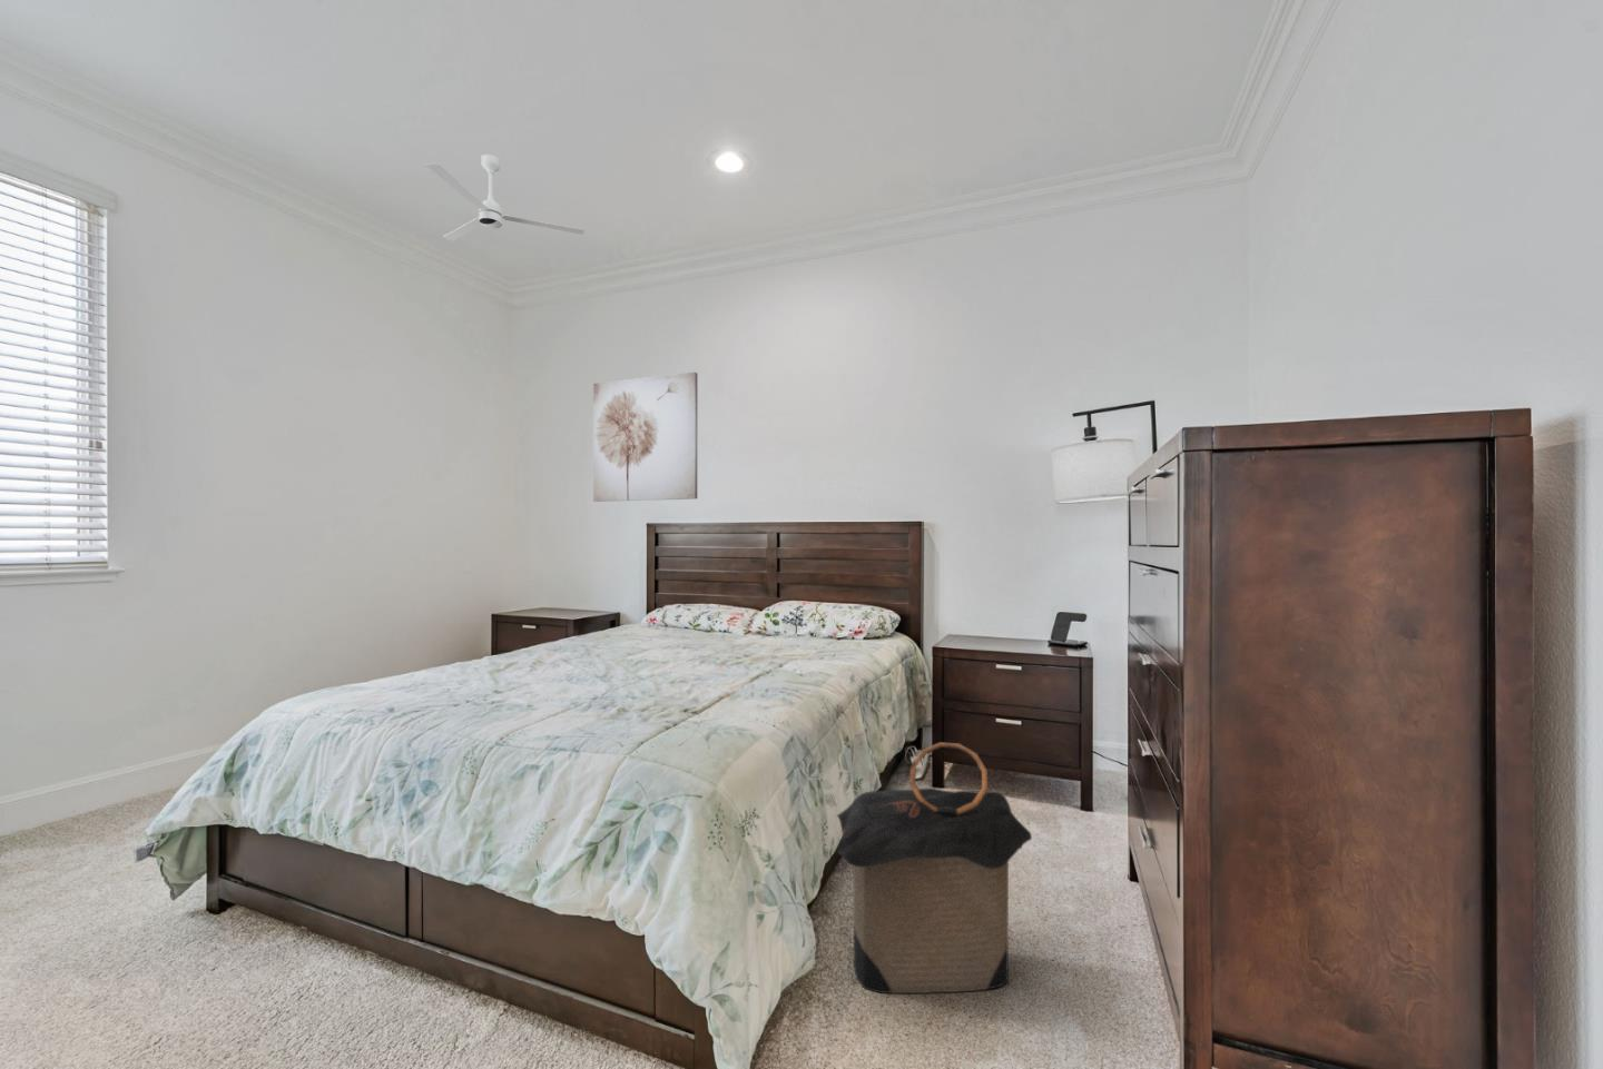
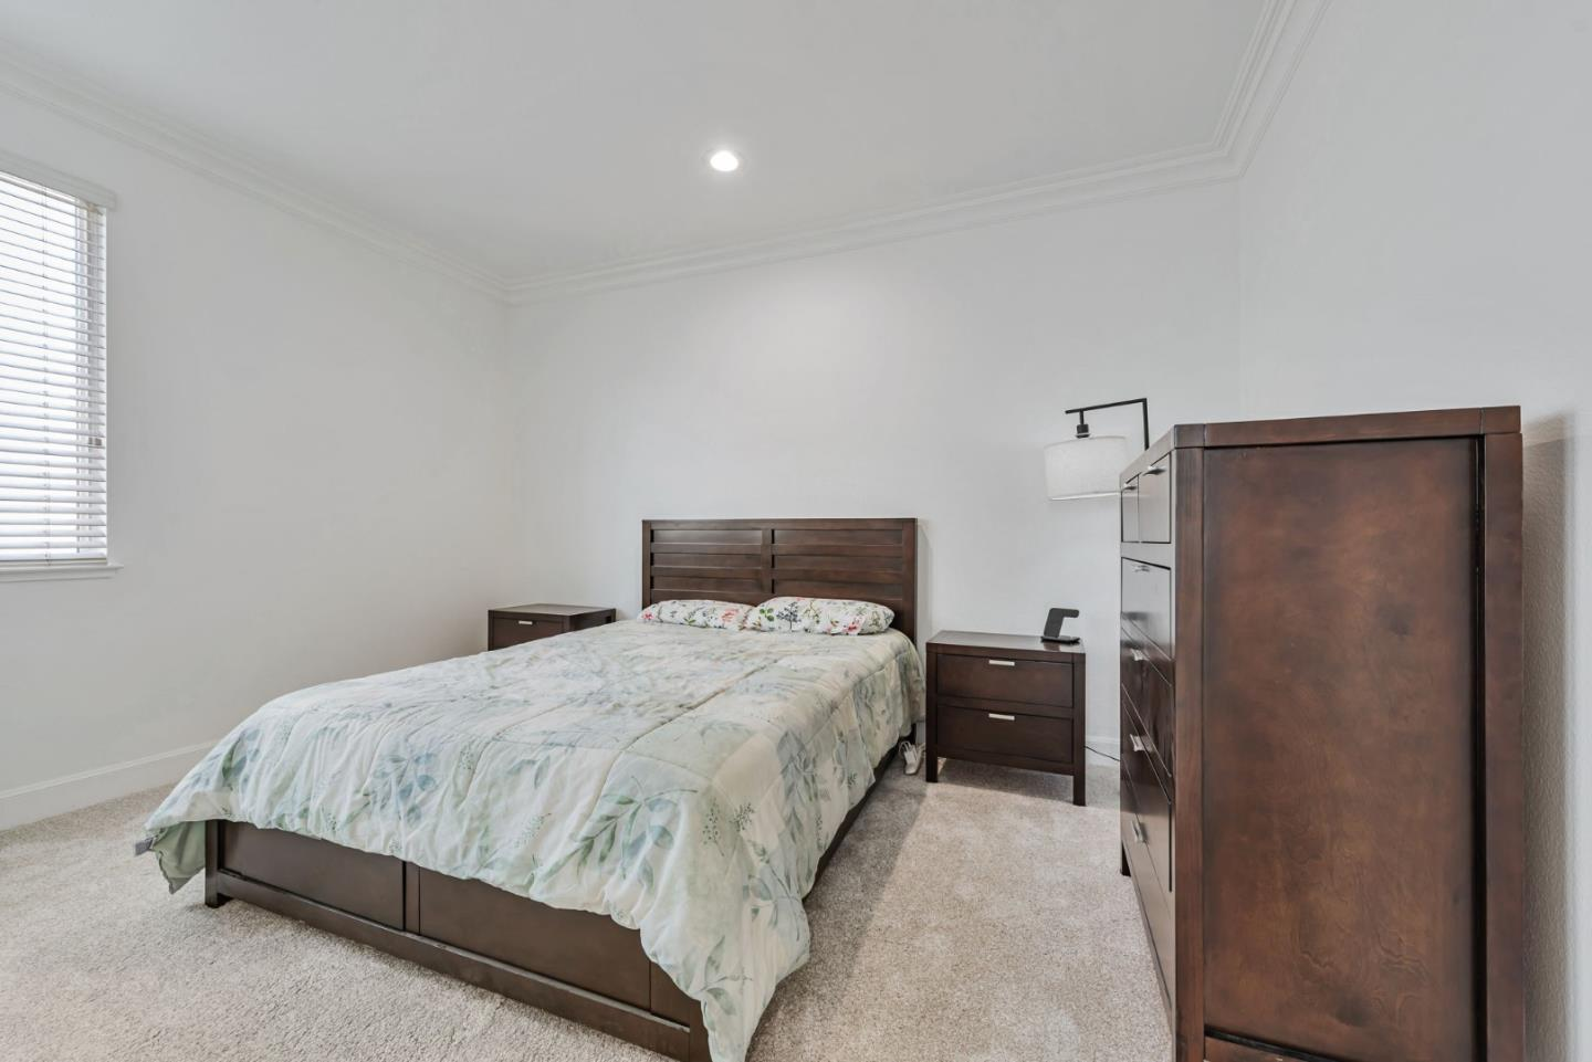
- ceiling fan (500, 206)
- laundry hamper (927, 861)
- wall art (643, 438)
